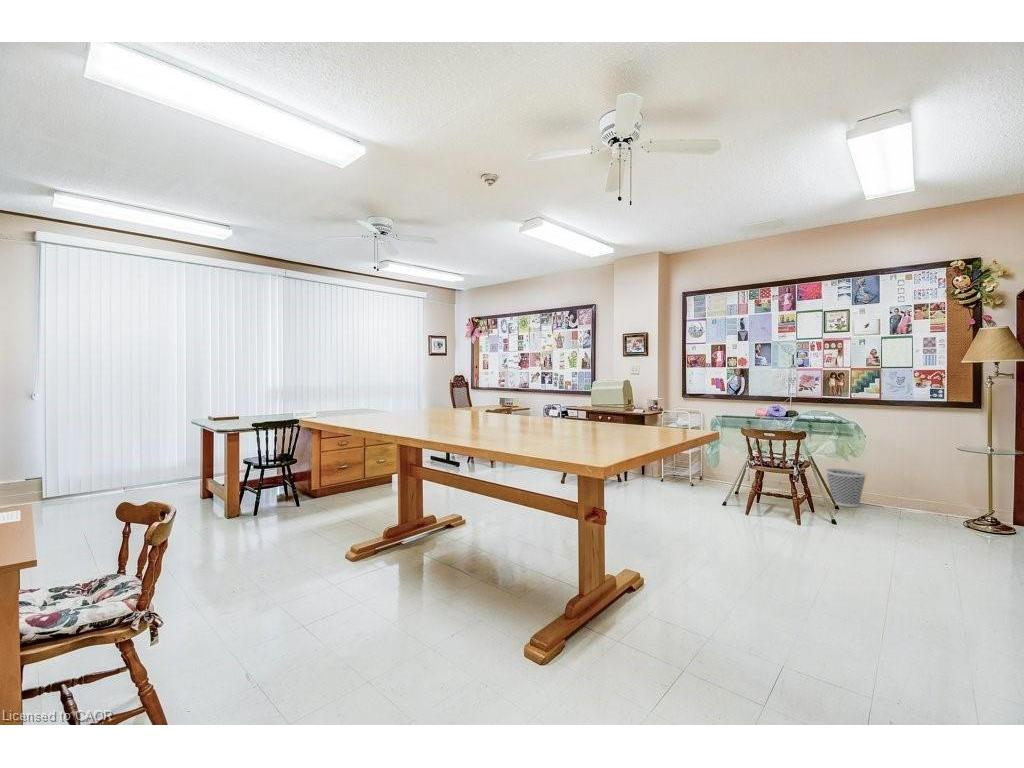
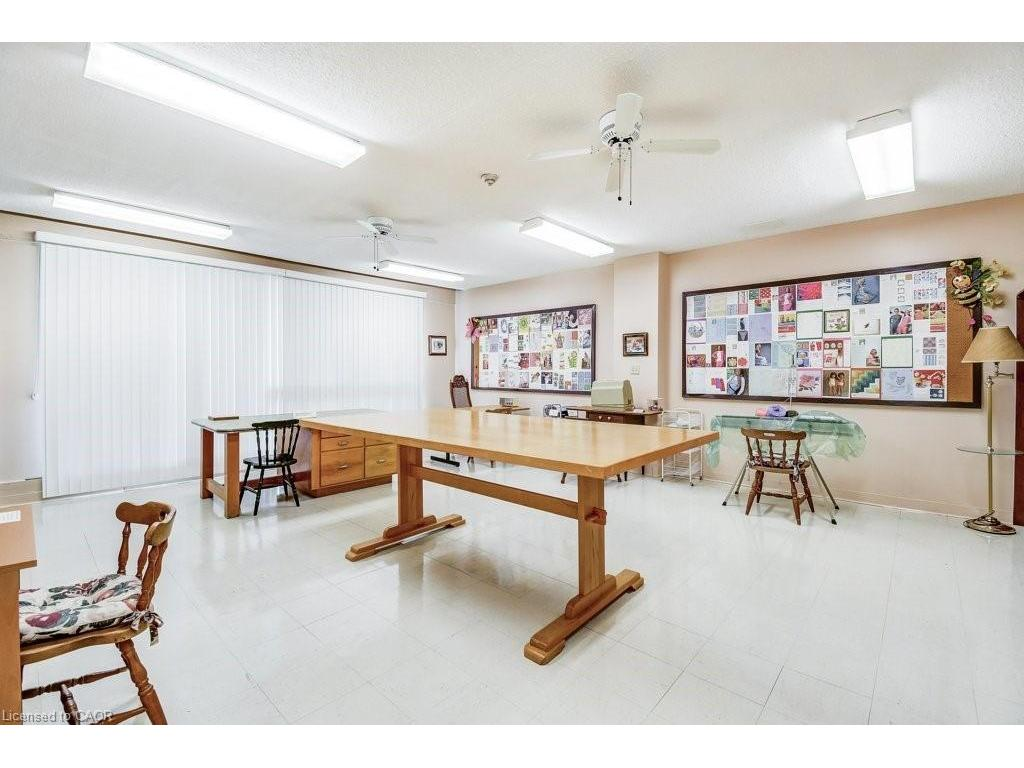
- wastebasket (845, 487)
